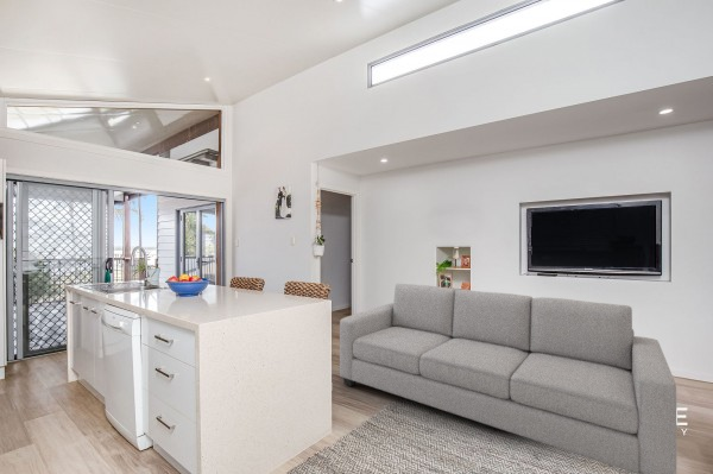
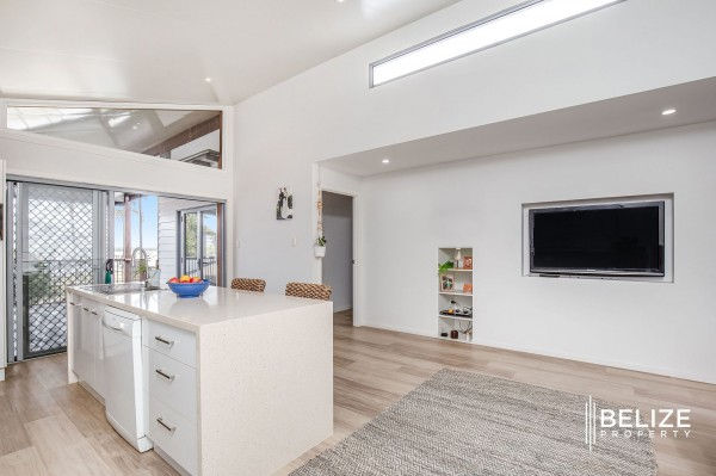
- sofa (480, 348)
